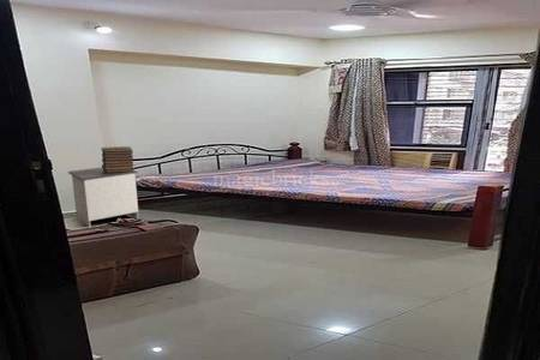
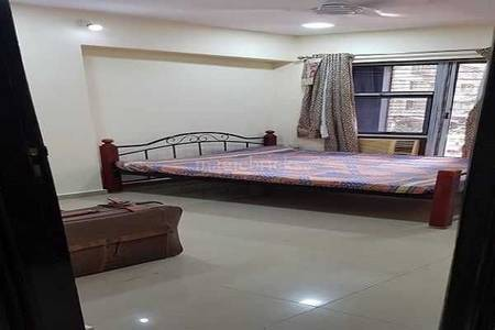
- nightstand (103, 194)
- book stack (116, 160)
